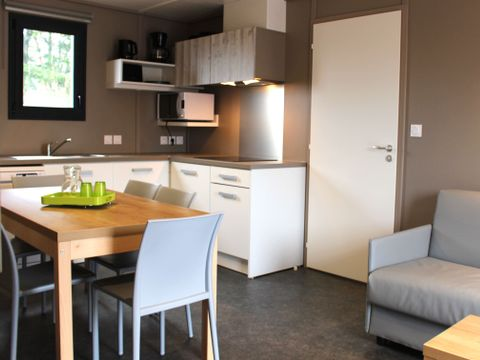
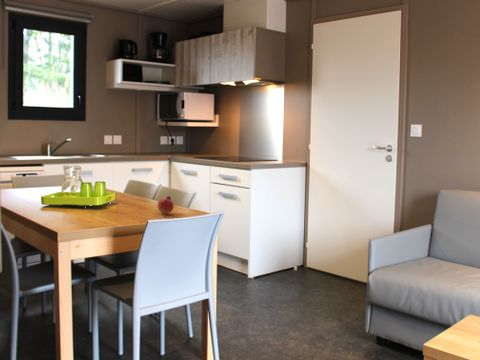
+ fruit (165, 205)
